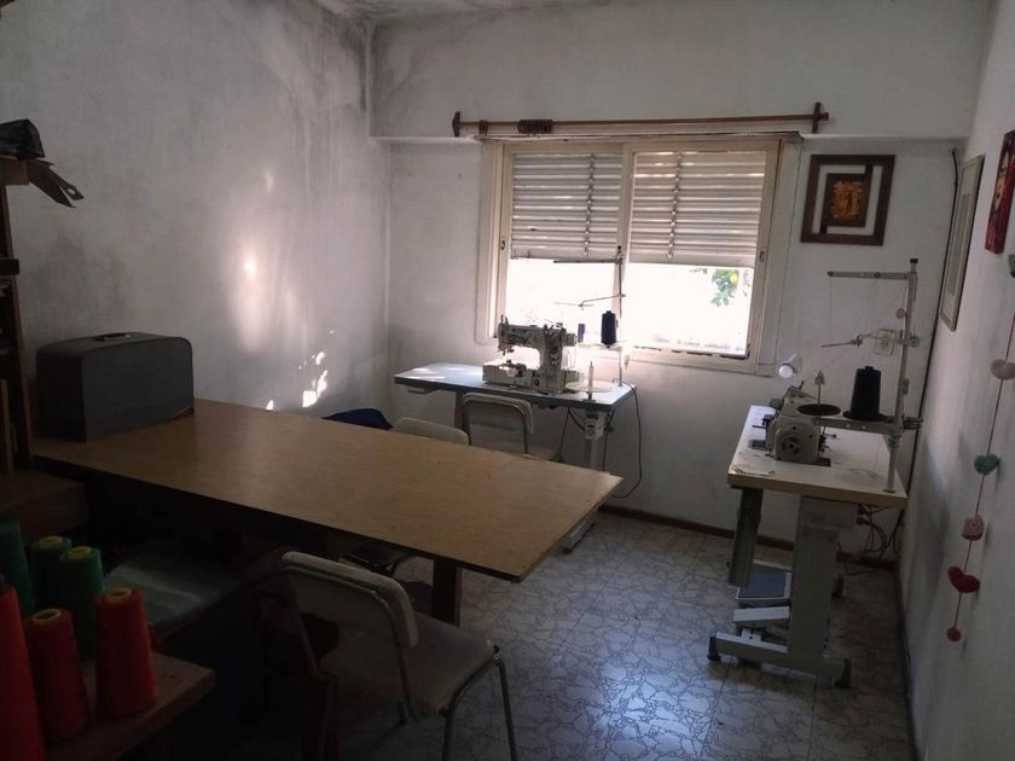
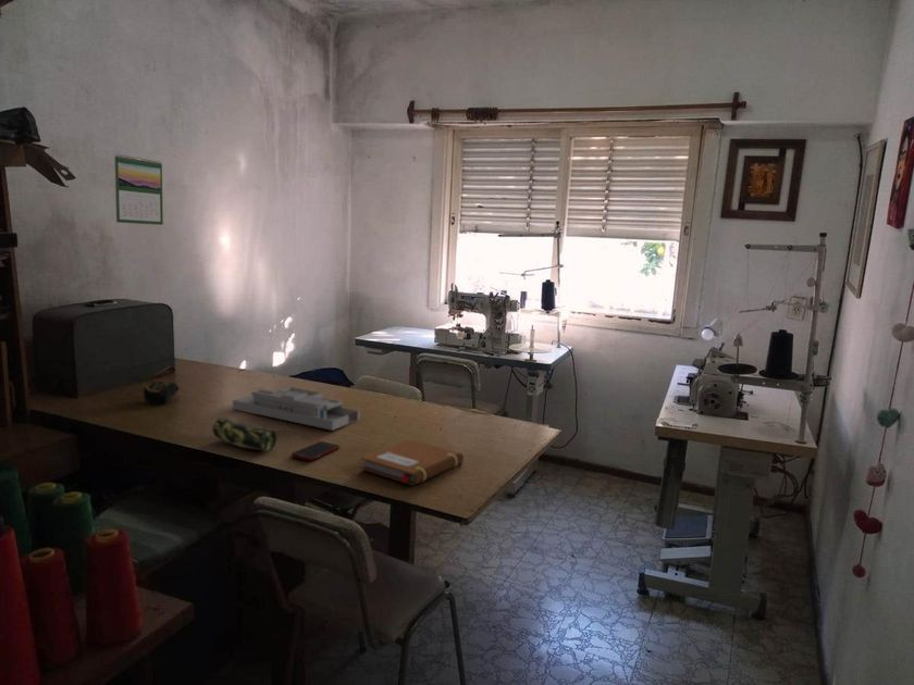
+ pencil case (243, 434)
+ tape measure (162, 391)
+ calendar (139, 190)
+ cell phone (316, 450)
+ notebook (411, 461)
+ desk organizer (295, 402)
